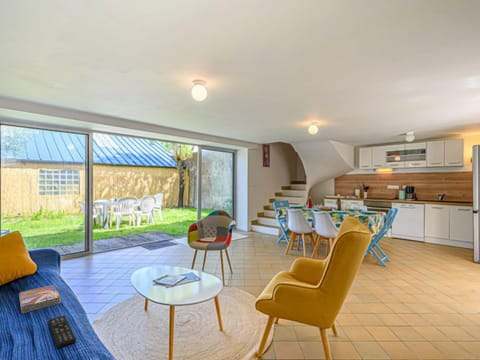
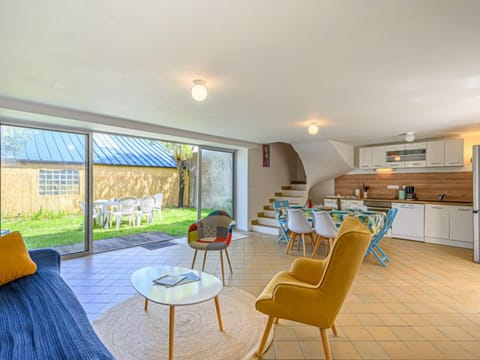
- remote control (61, 329)
- textbook (39, 297)
